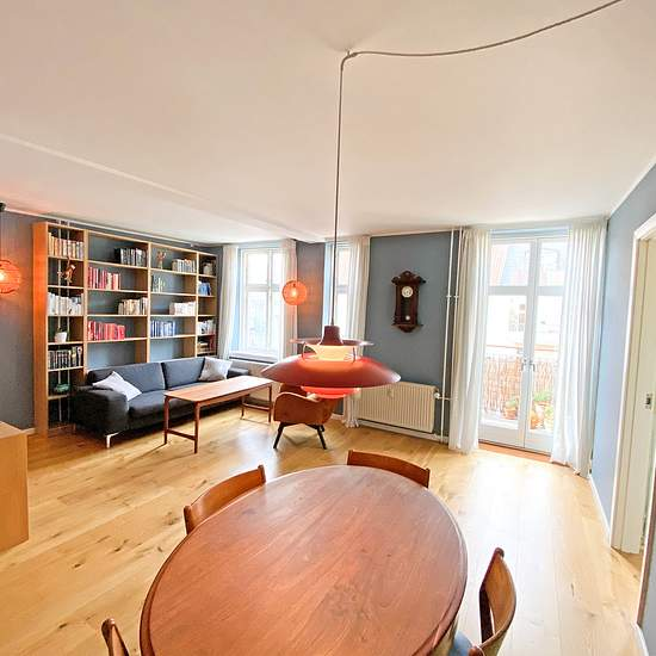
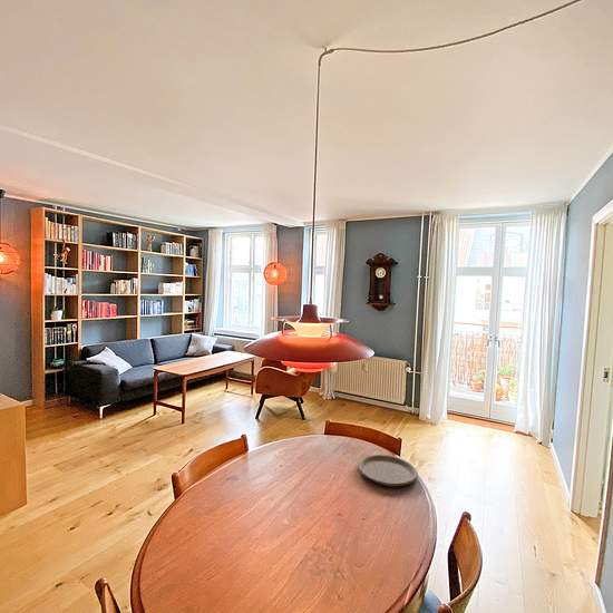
+ plate (387, 469)
